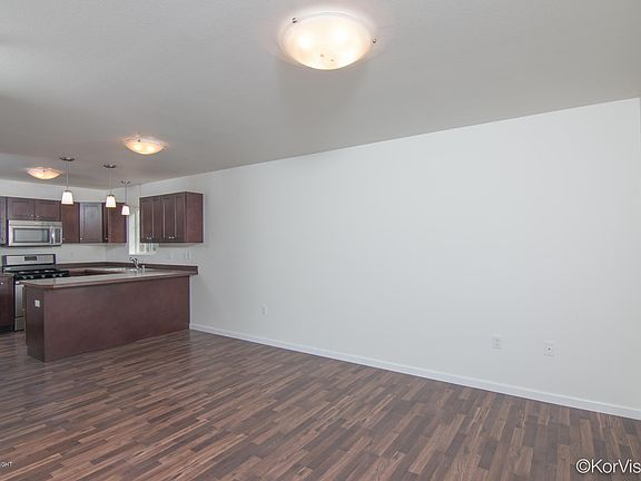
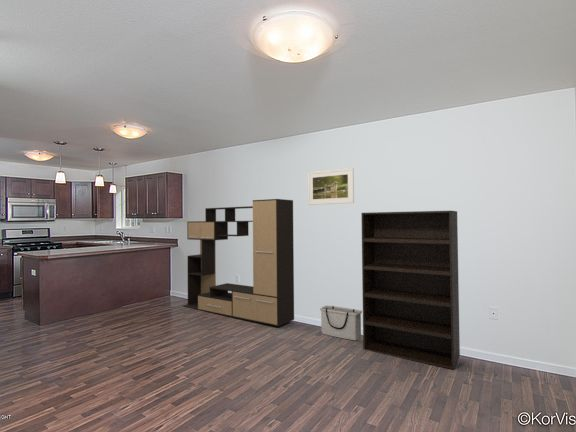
+ storage bin (340, 322)
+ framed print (330, 187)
+ media console (215, 257)
+ bookshelf (409, 282)
